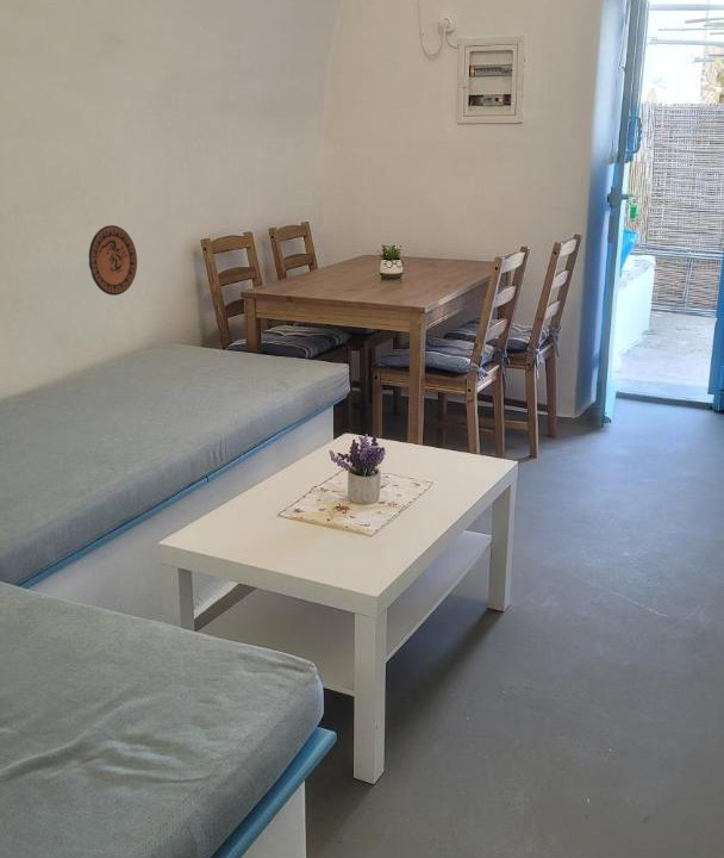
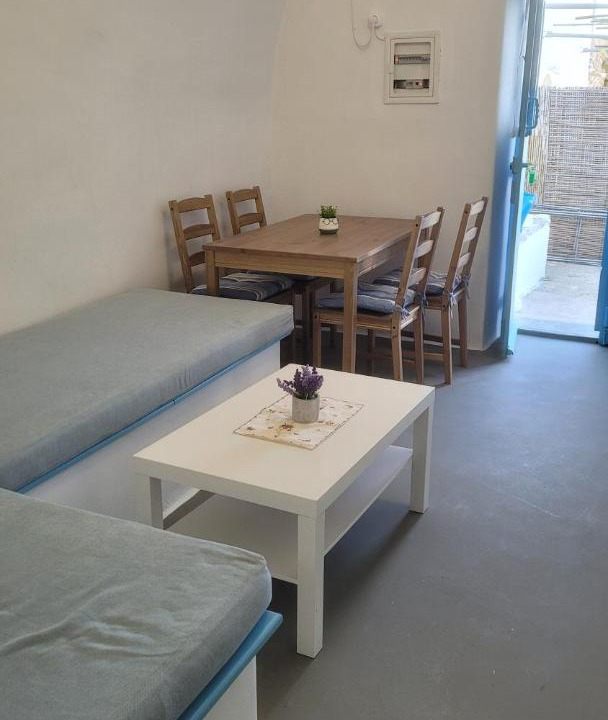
- decorative plate (112, 260)
